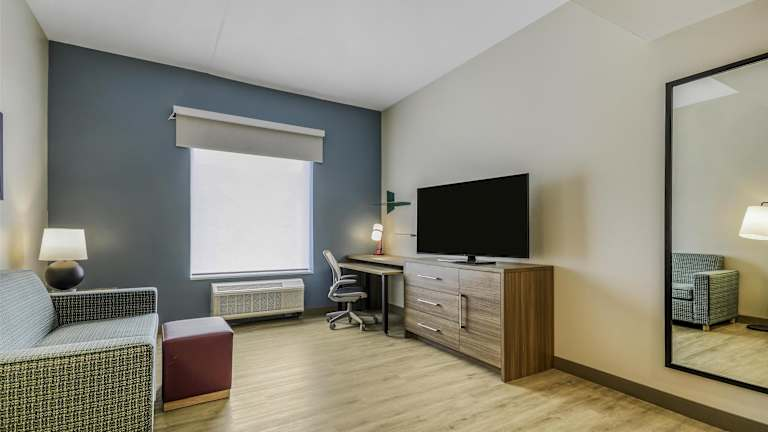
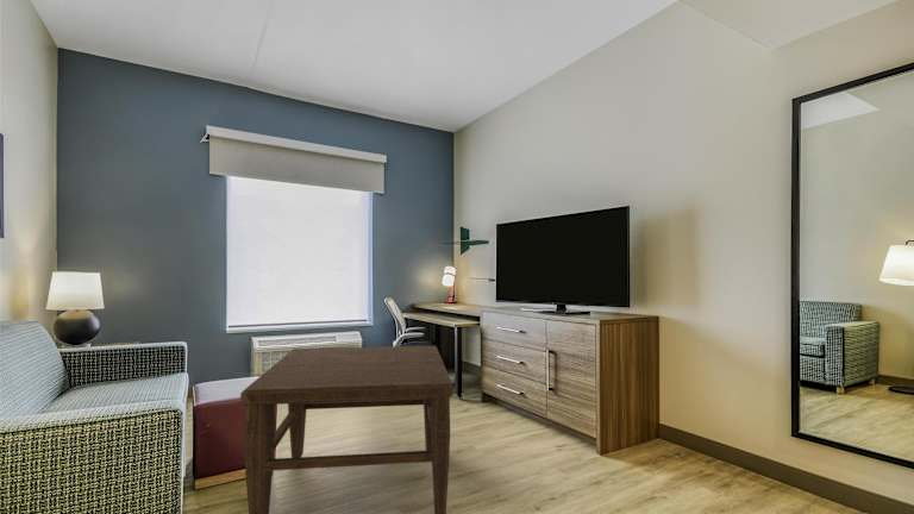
+ coffee table (353, 407)
